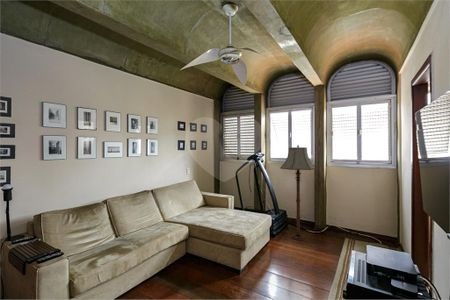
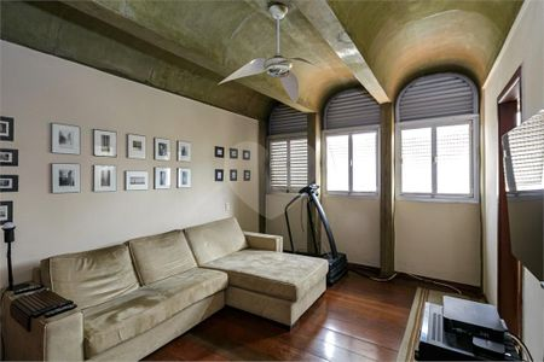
- floor lamp (297, 190)
